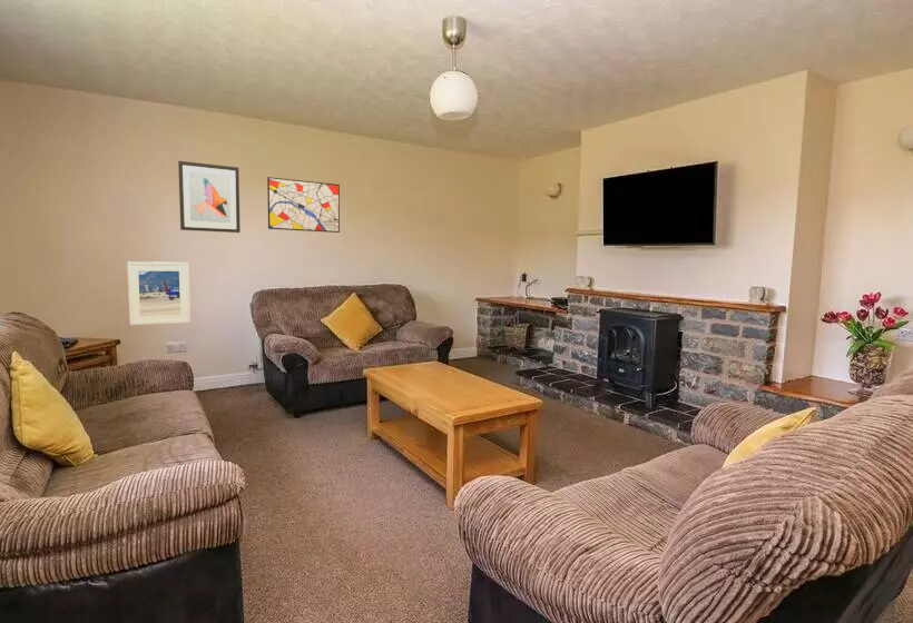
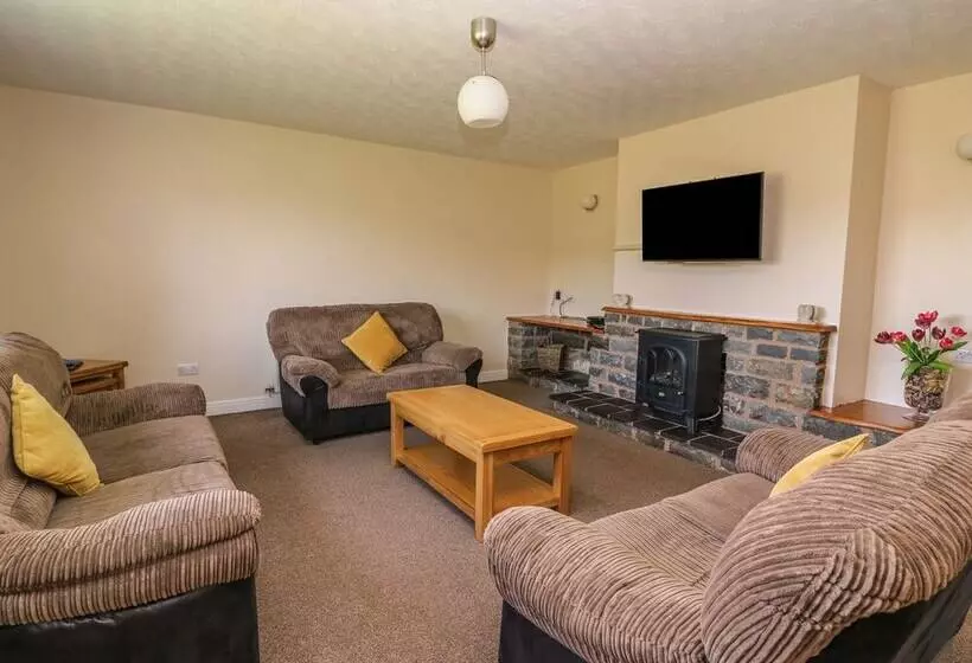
- wall art (304, 206)
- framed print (159, 293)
- wall art (209, 198)
